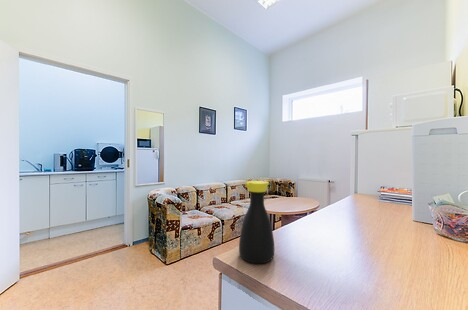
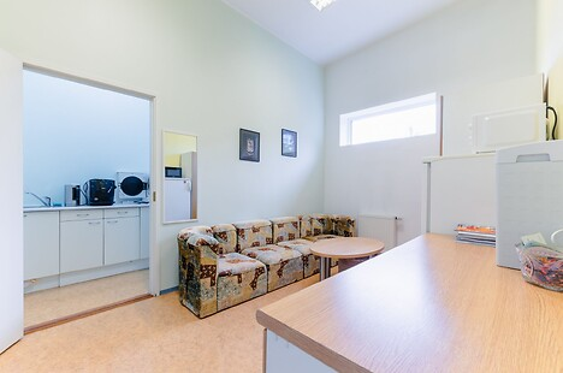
- bottle (256, 218)
